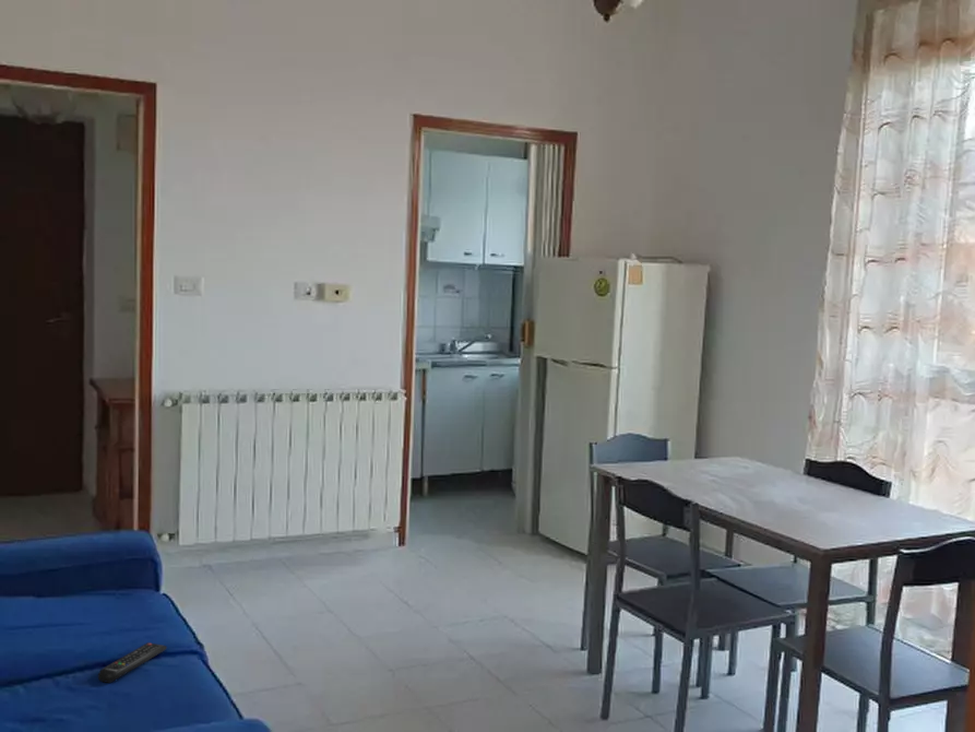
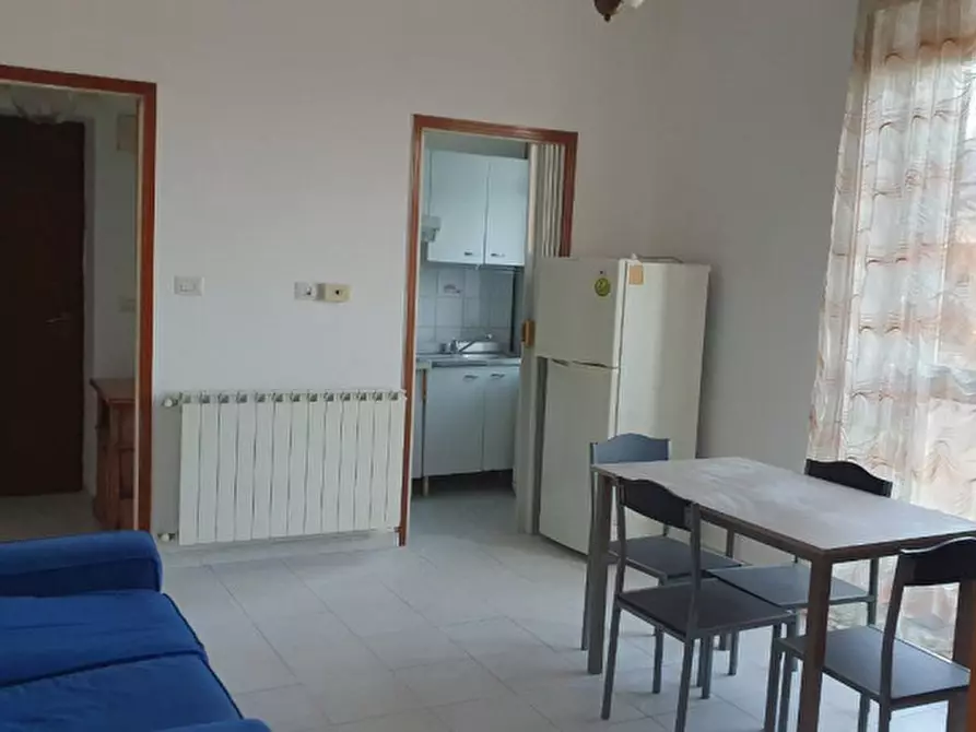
- remote control (133, 660)
